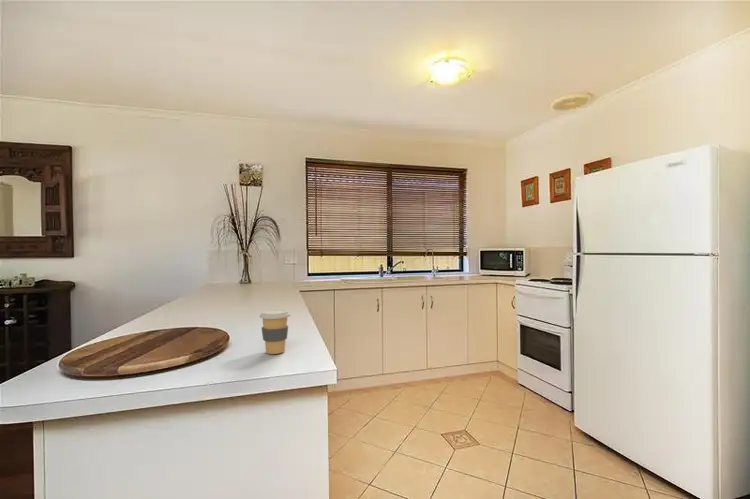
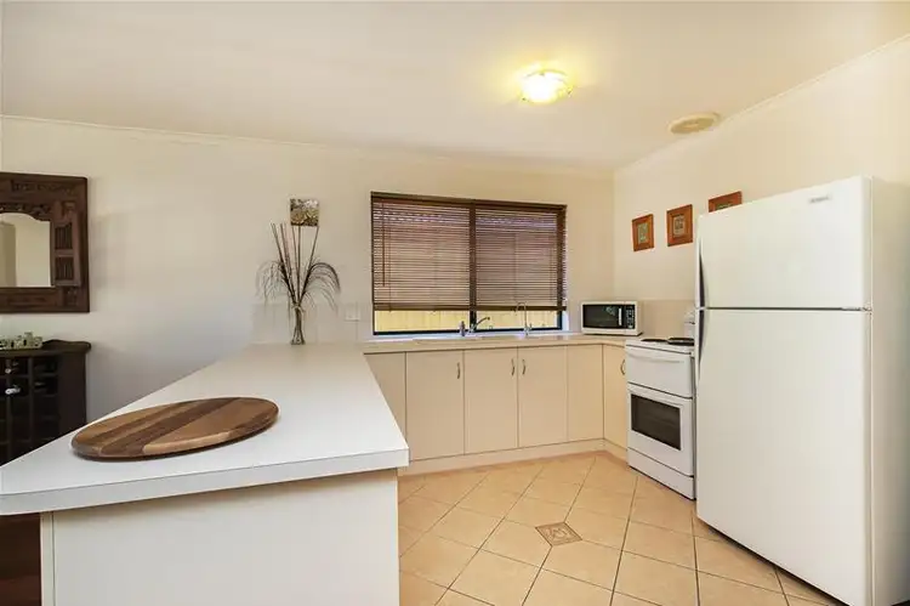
- coffee cup (275, 331)
